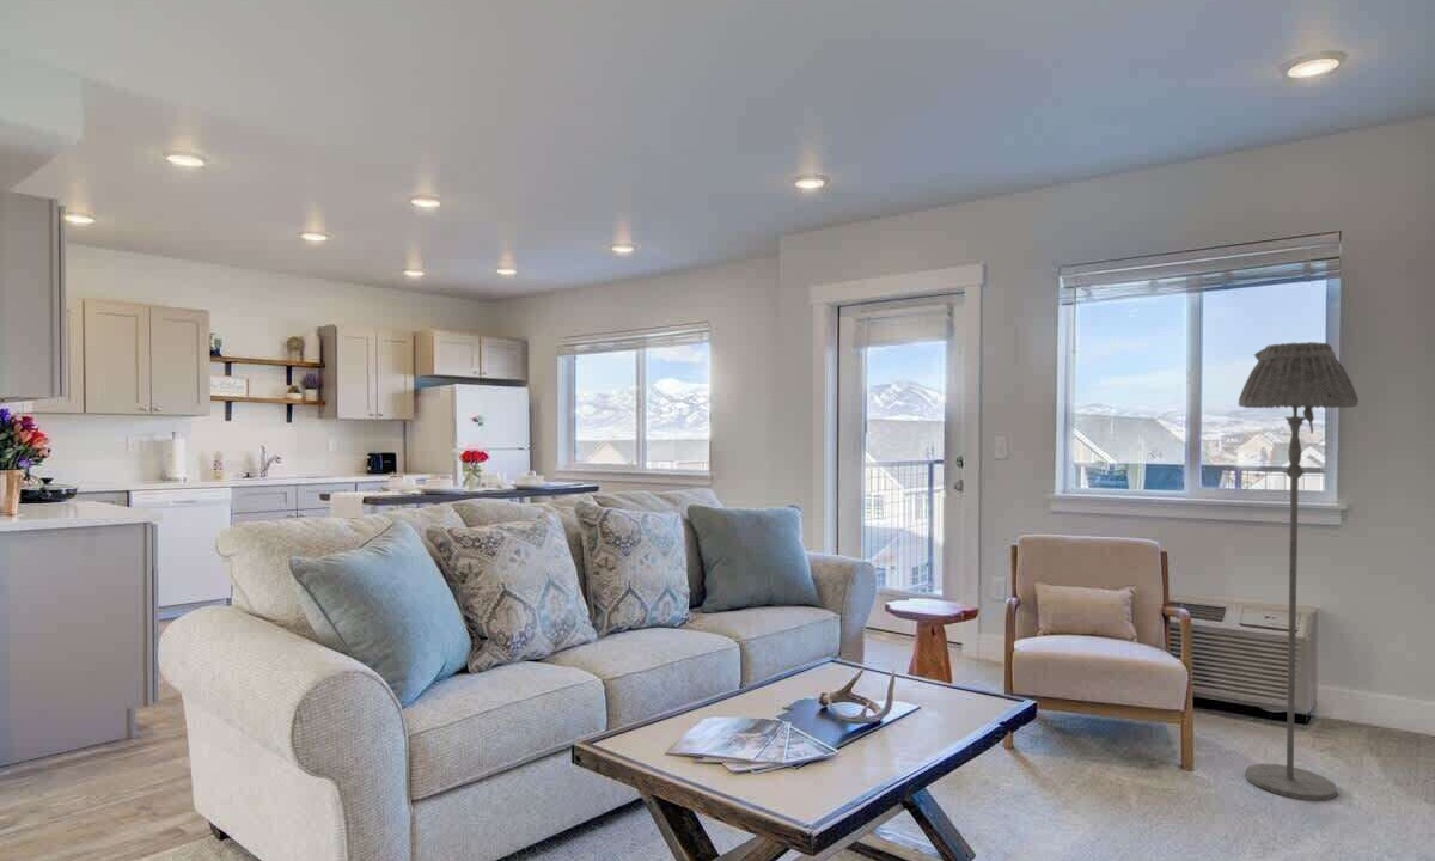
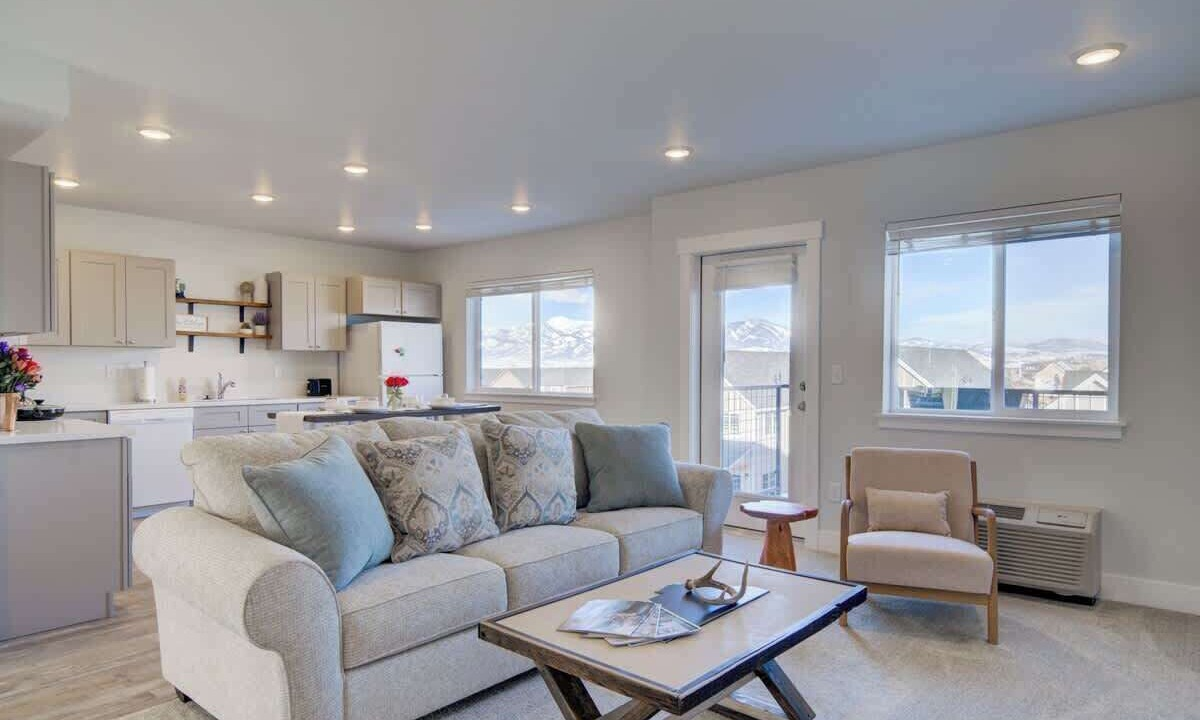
- floor lamp (1294, 564)
